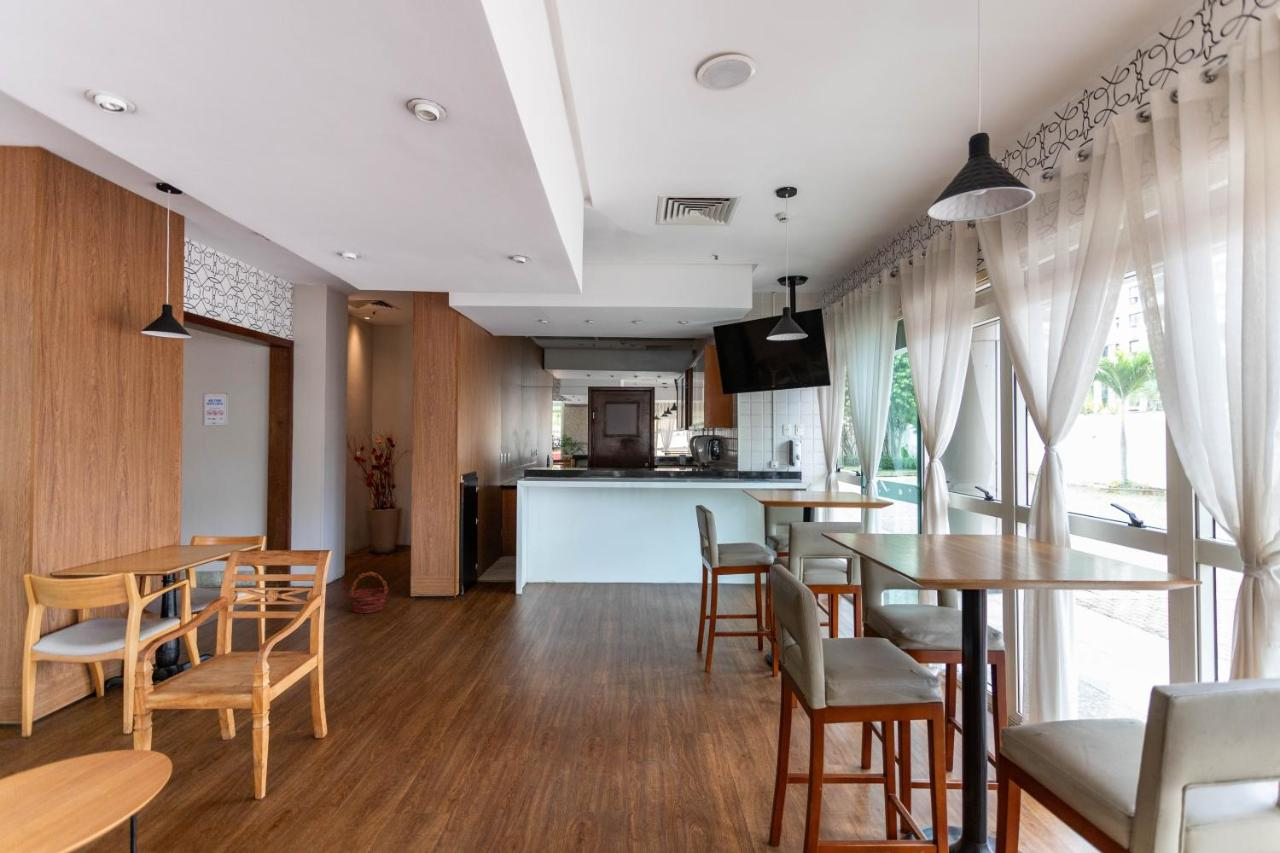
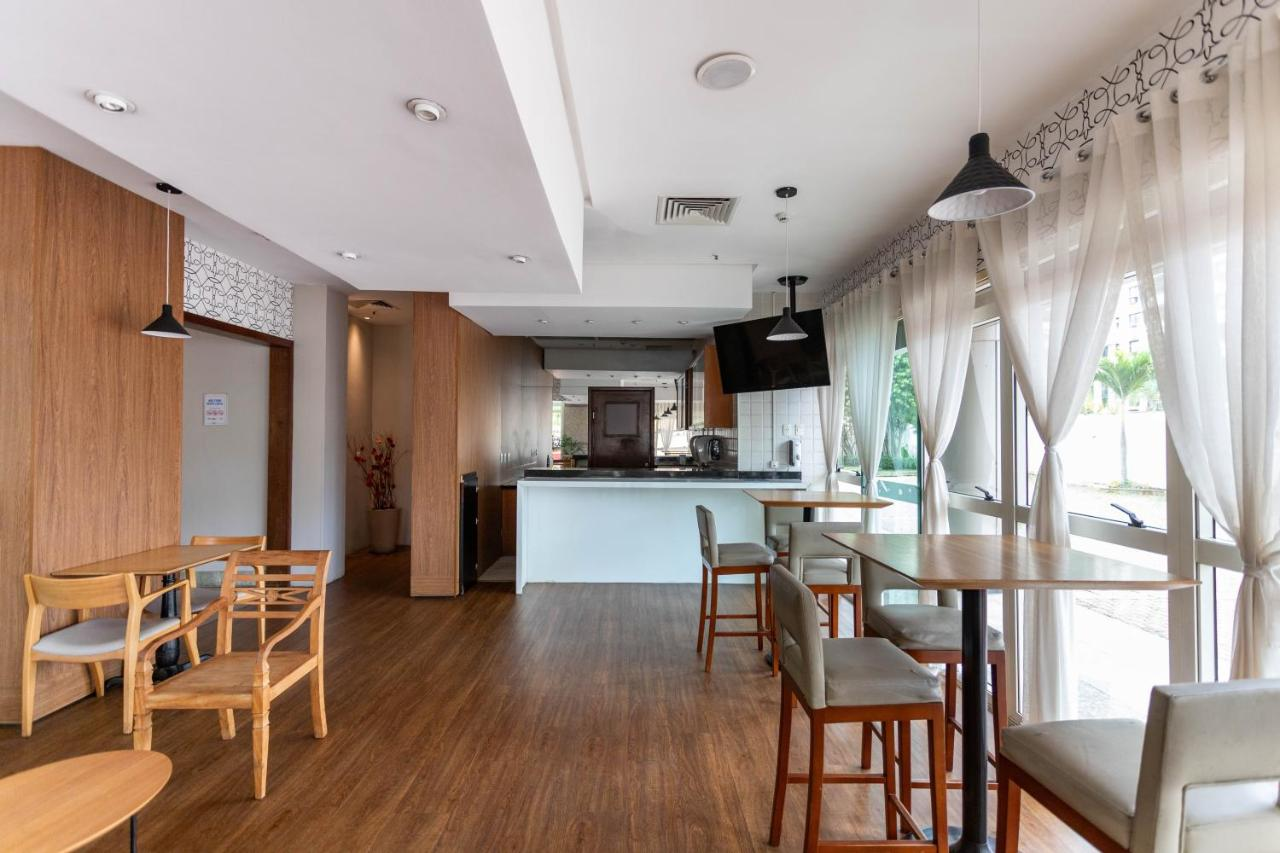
- basket (368, 590)
